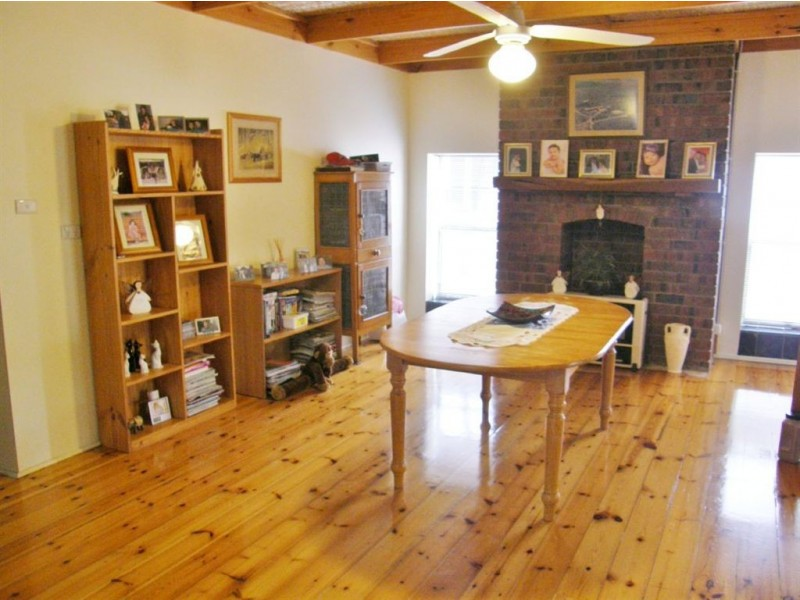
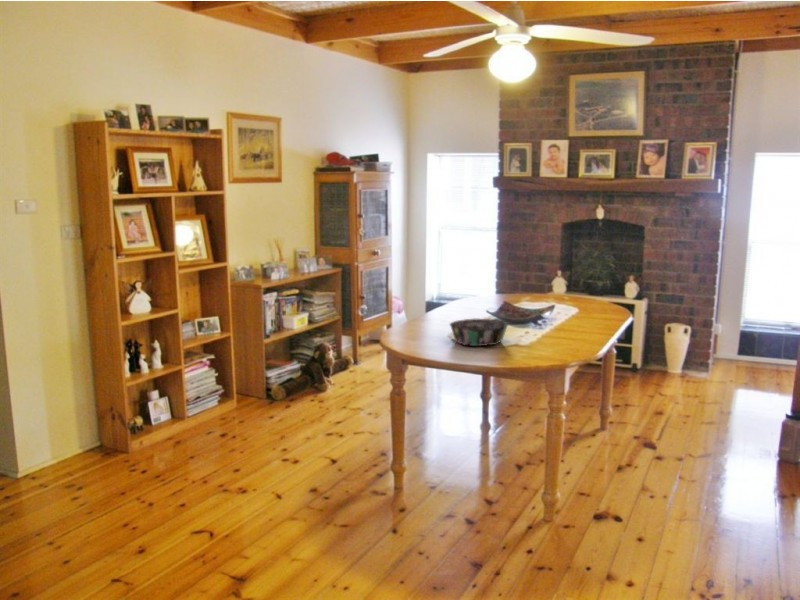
+ decorative bowl (478, 332)
